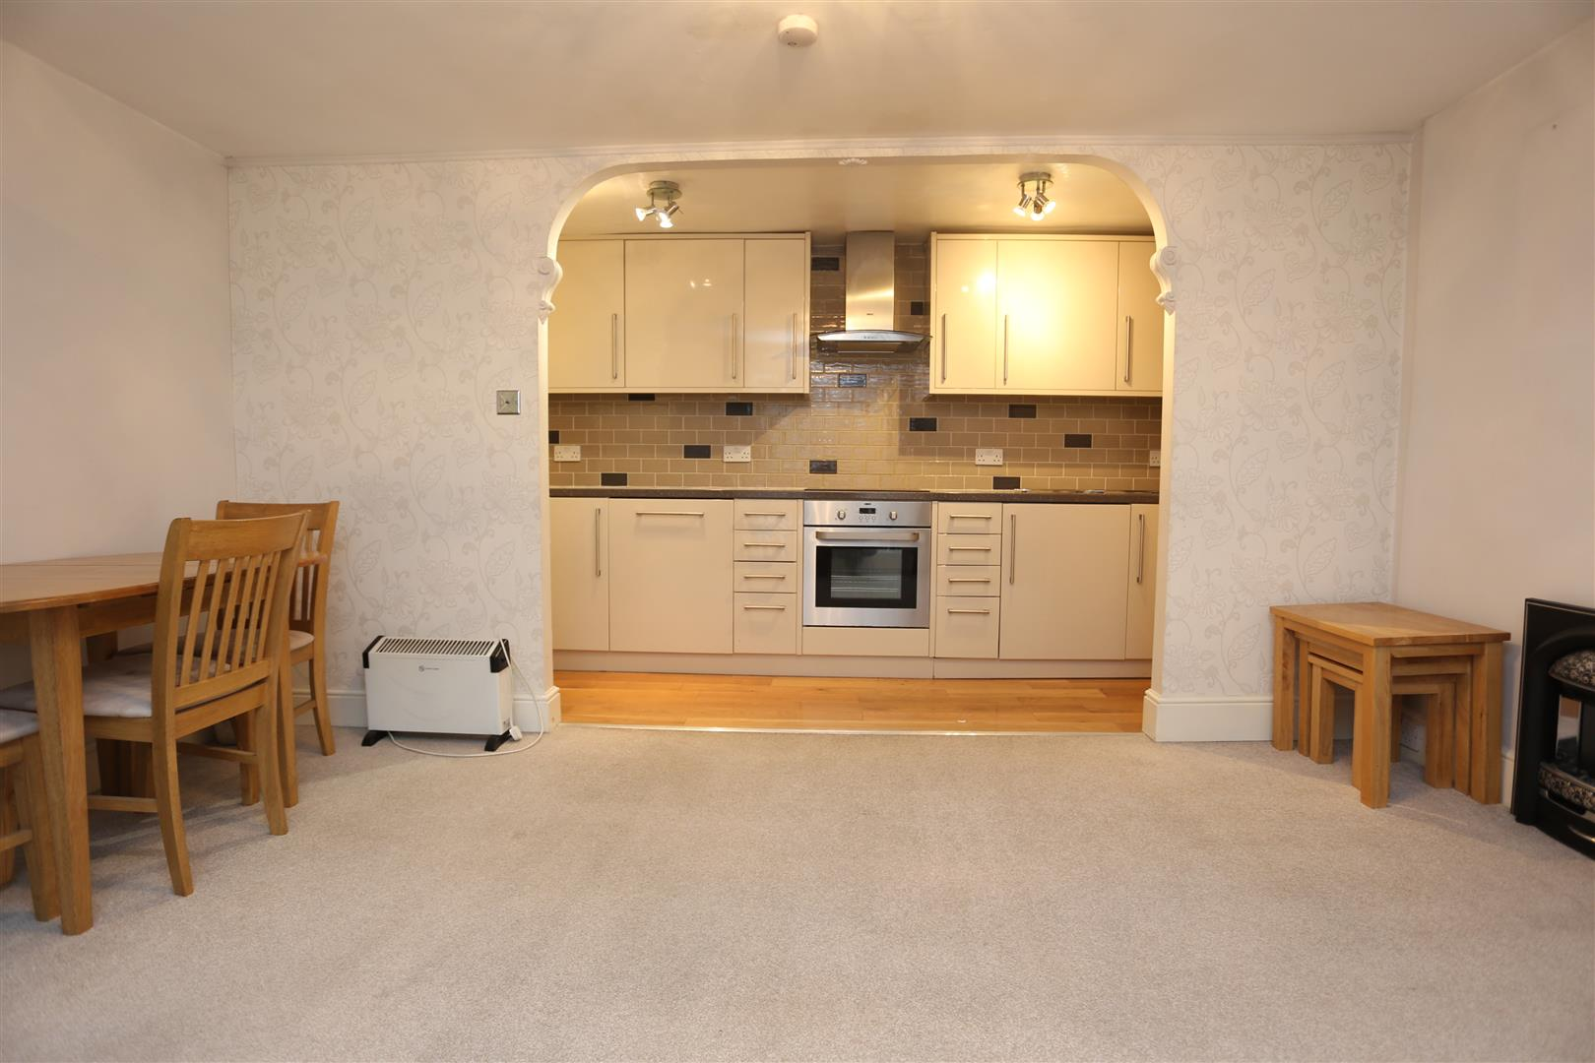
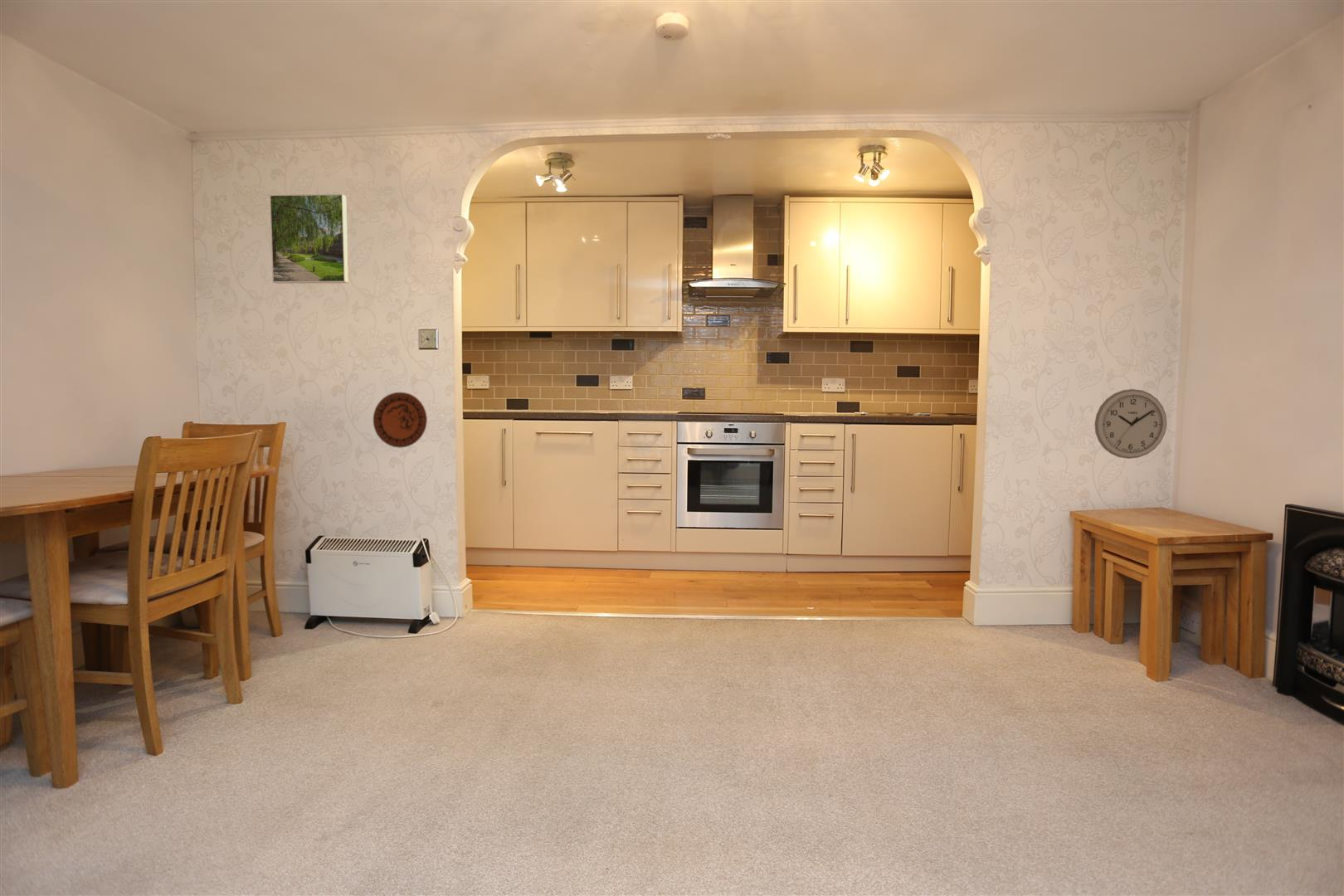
+ decorative plate (400, 420)
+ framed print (309, 239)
+ wall clock (1131, 424)
